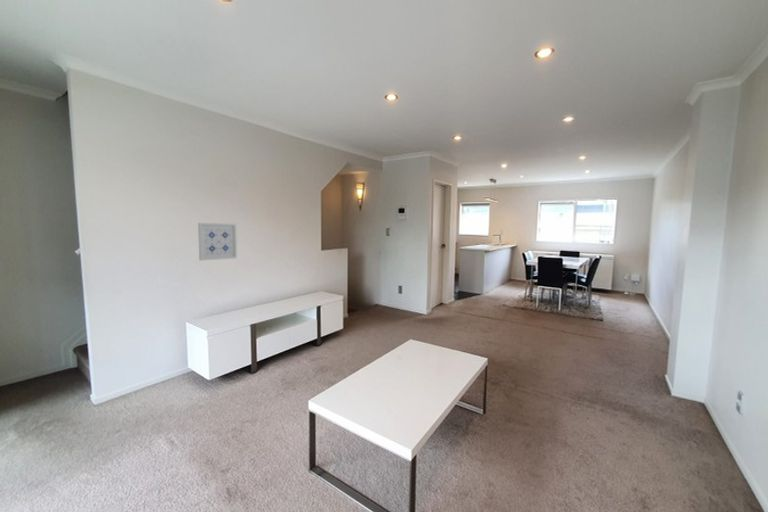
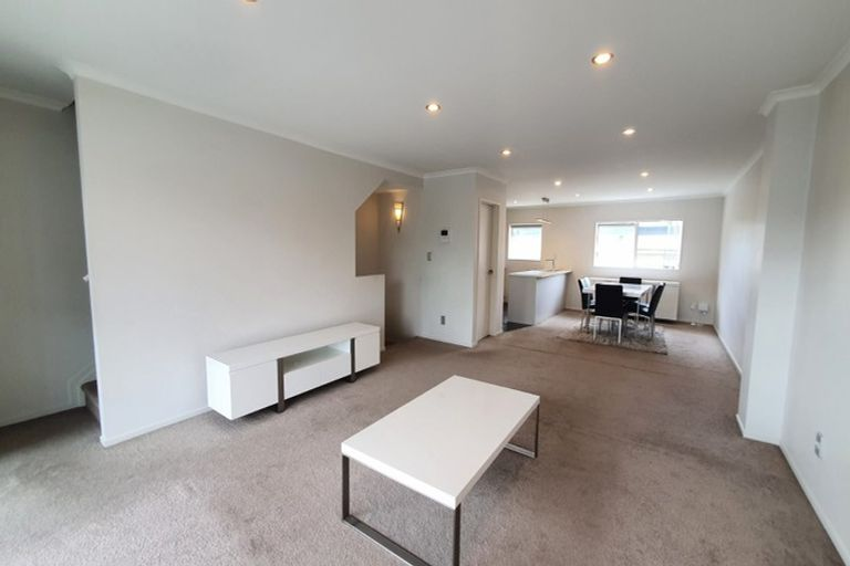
- wall art (218, 241)
